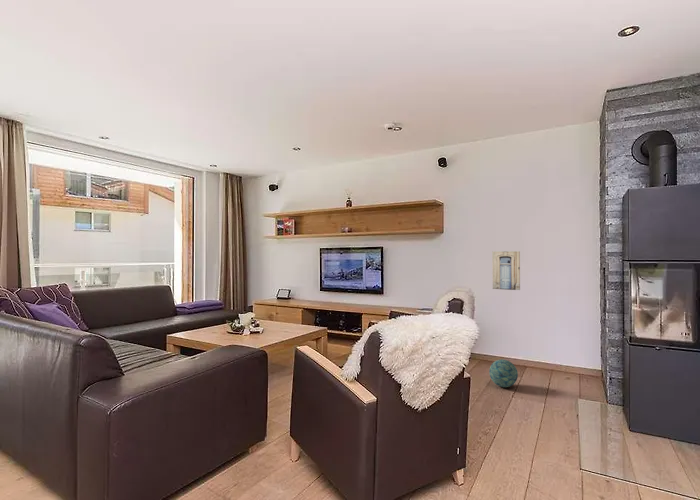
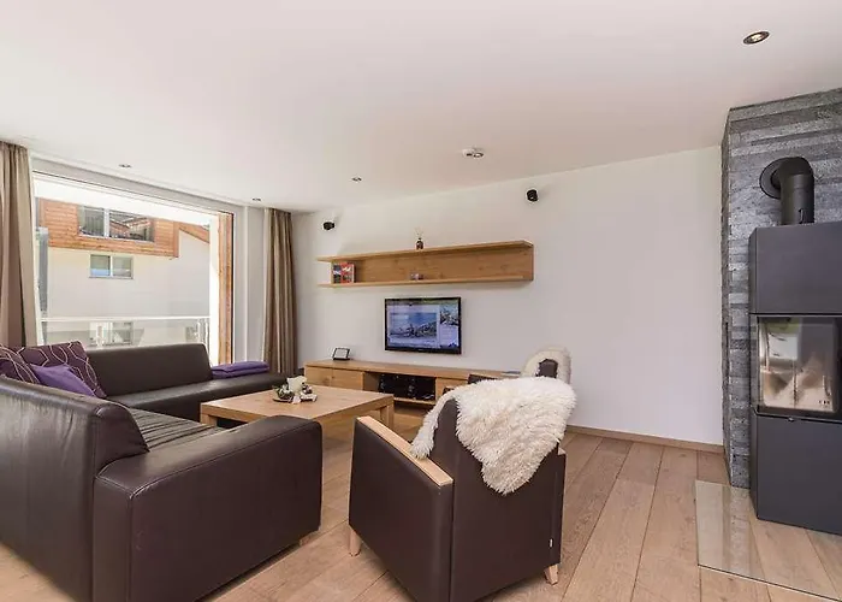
- ball (503, 373)
- wall art (506, 270)
